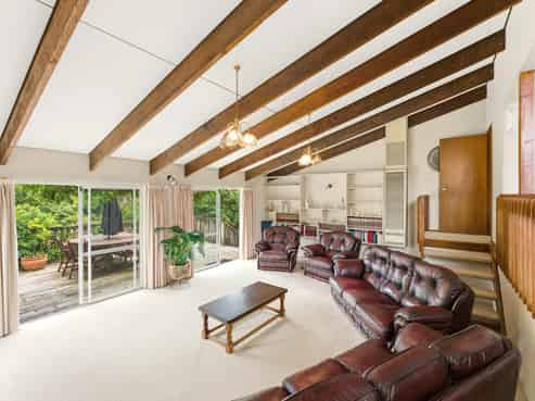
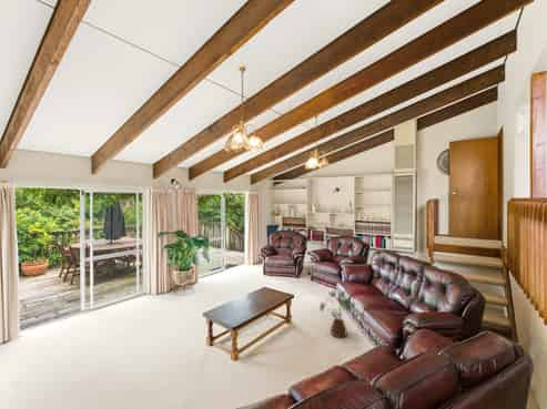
+ house plant (337, 314)
